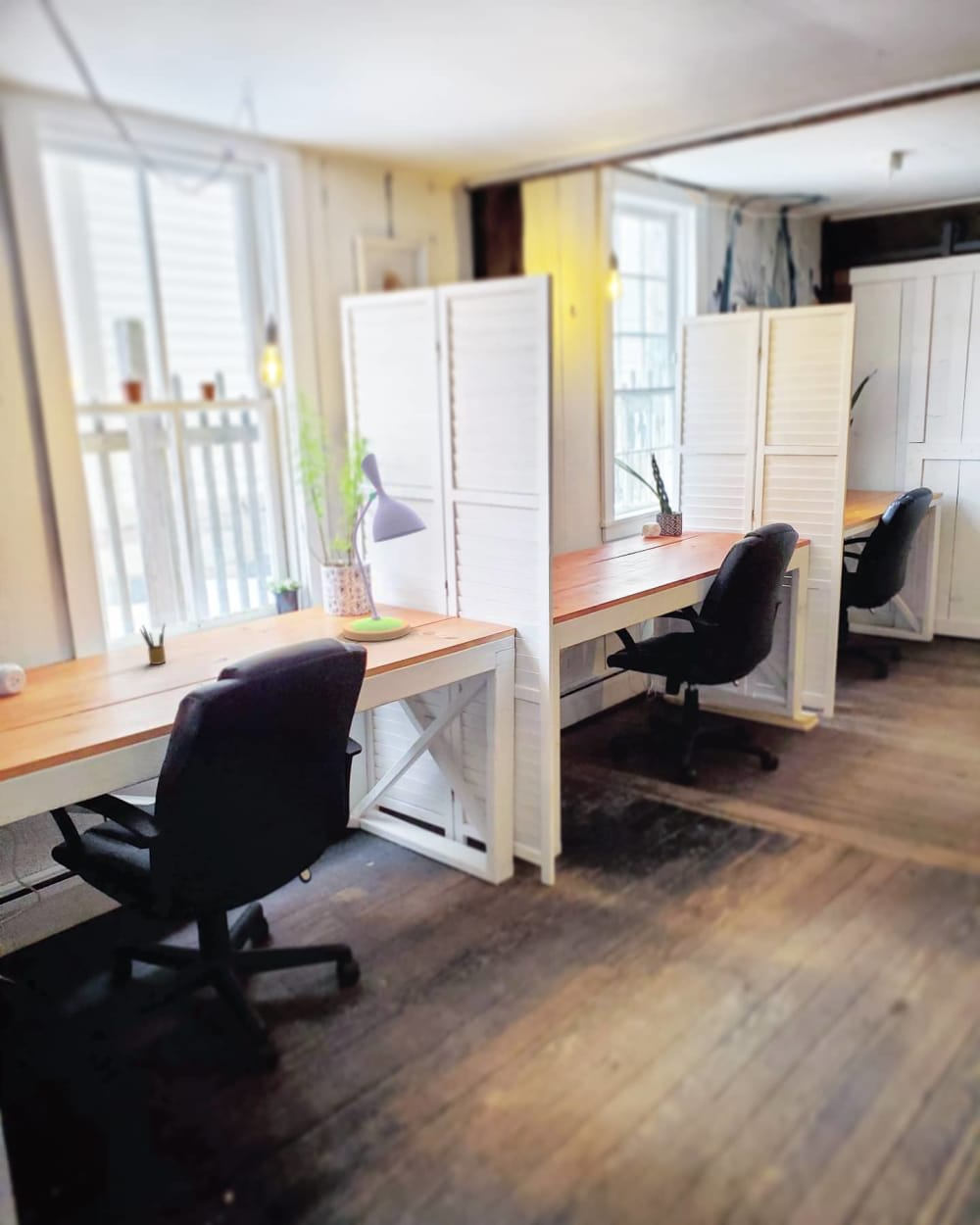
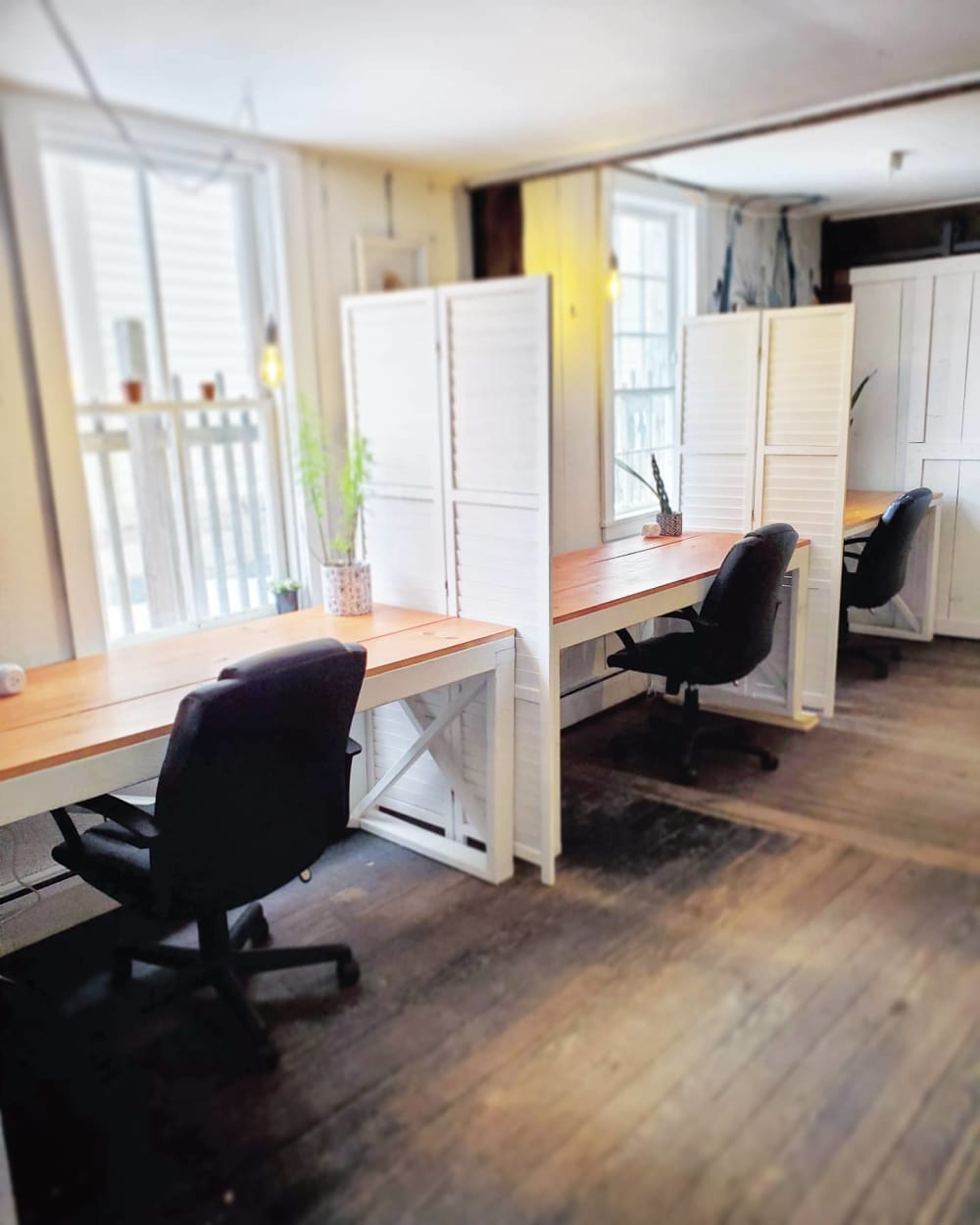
- pencil box (153, 643)
- desk lamp (381, 541)
